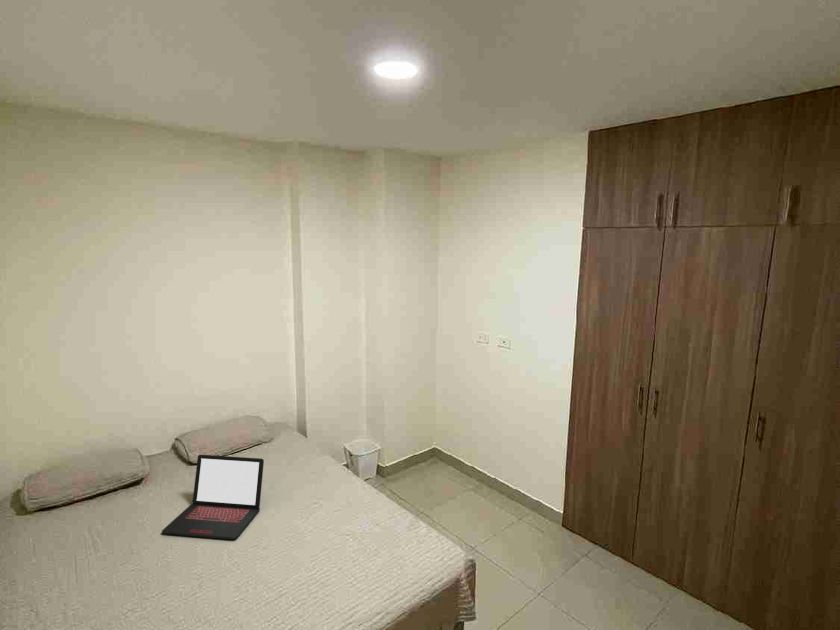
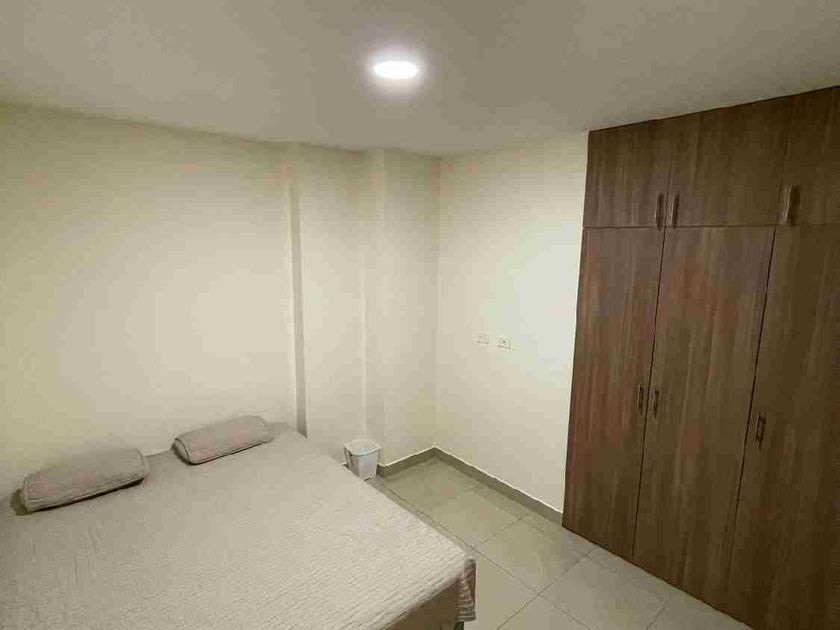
- laptop (215, 494)
